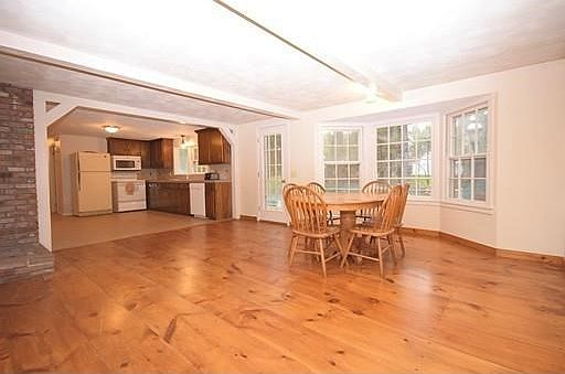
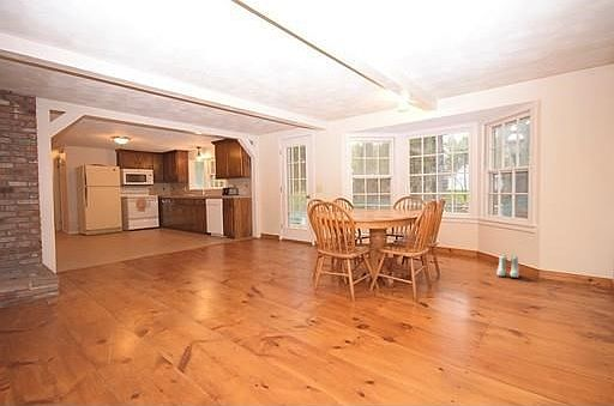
+ boots (510, 263)
